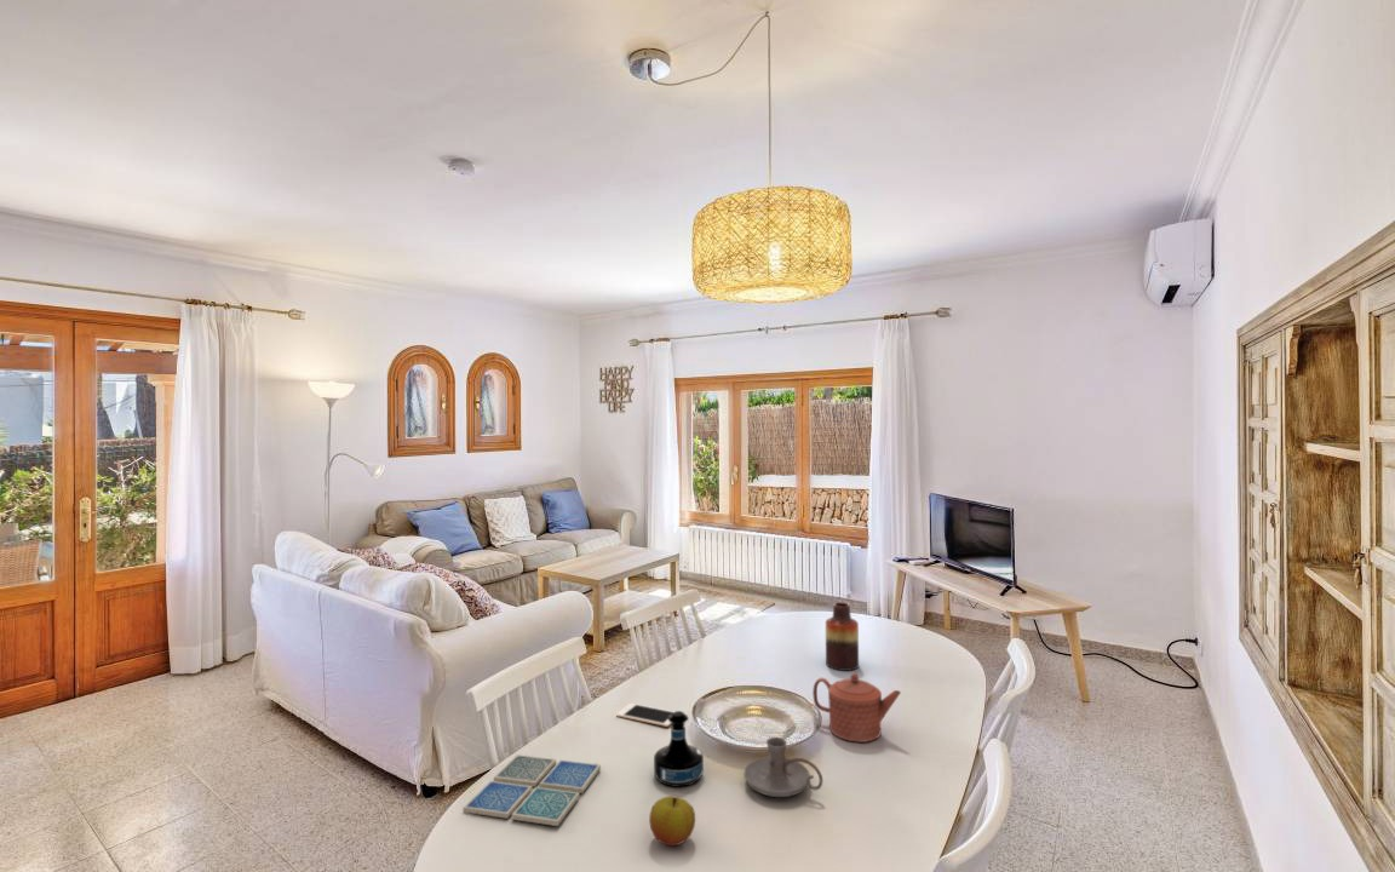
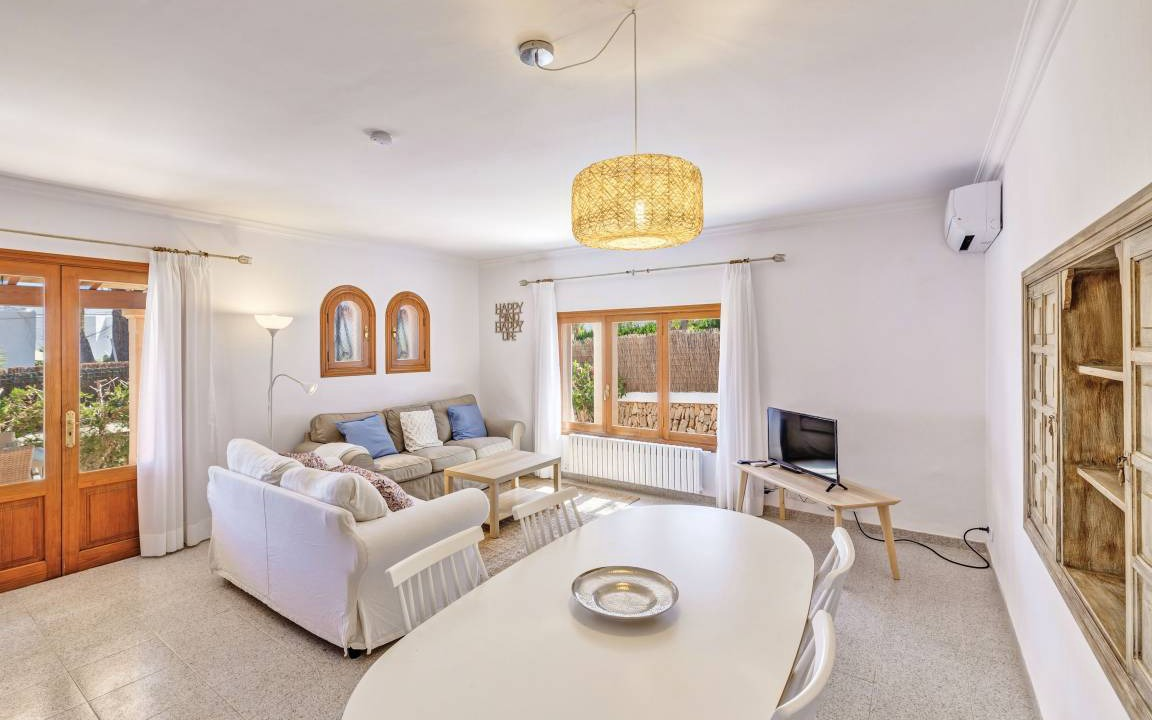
- candle holder (783, 765)
- teapot (855, 701)
- tequila bottle (678, 744)
- cell phone (648, 715)
- drink coaster (535, 787)
- vase (842, 635)
- apple (672, 819)
